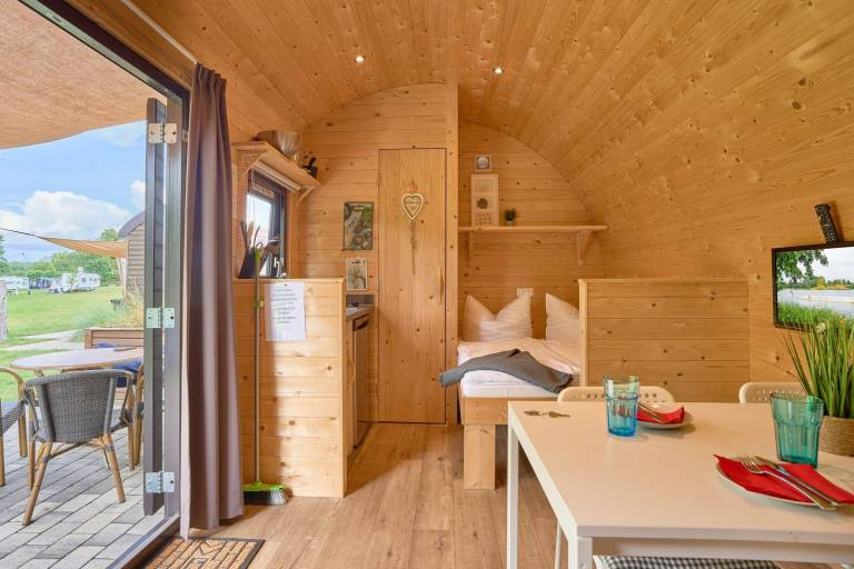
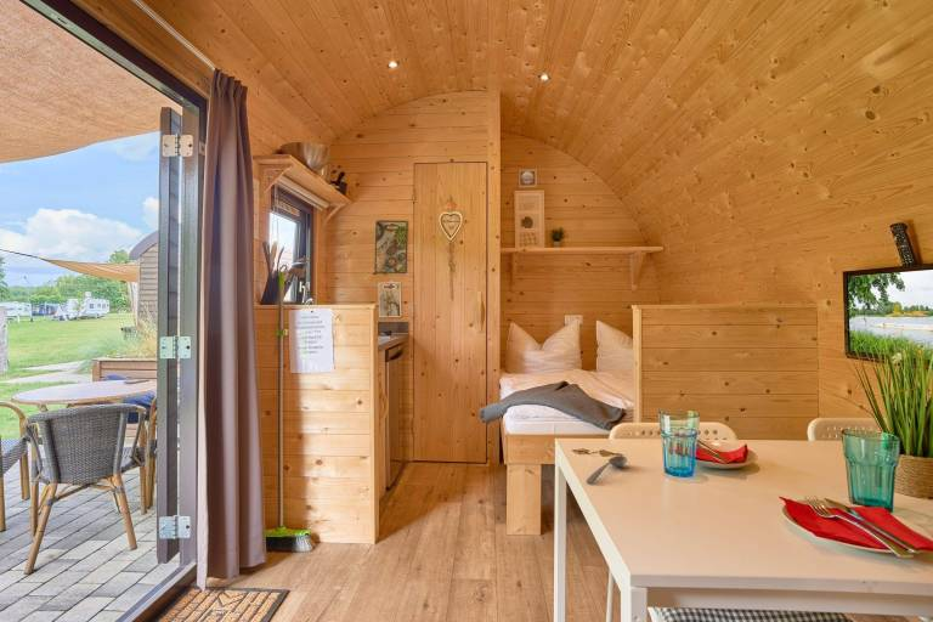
+ soupspoon (605, 466)
